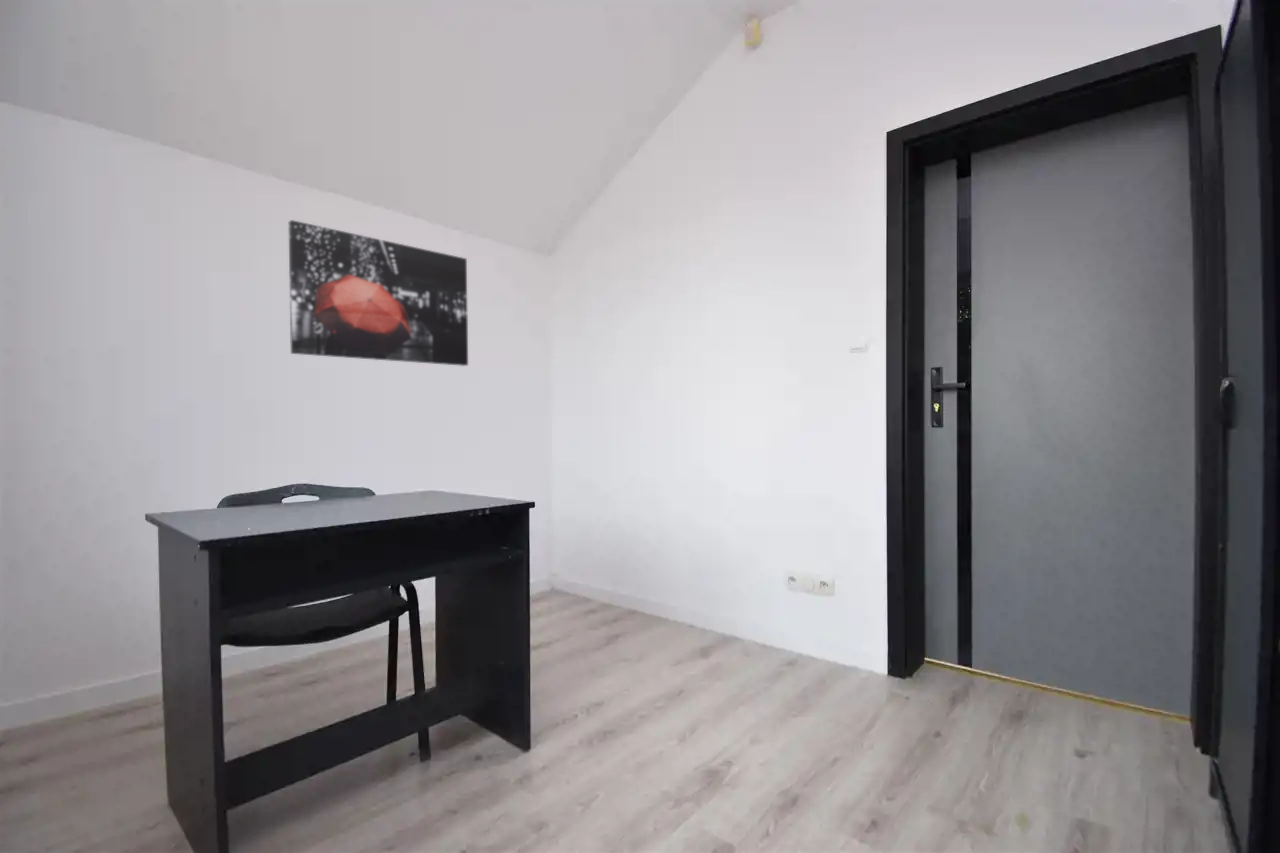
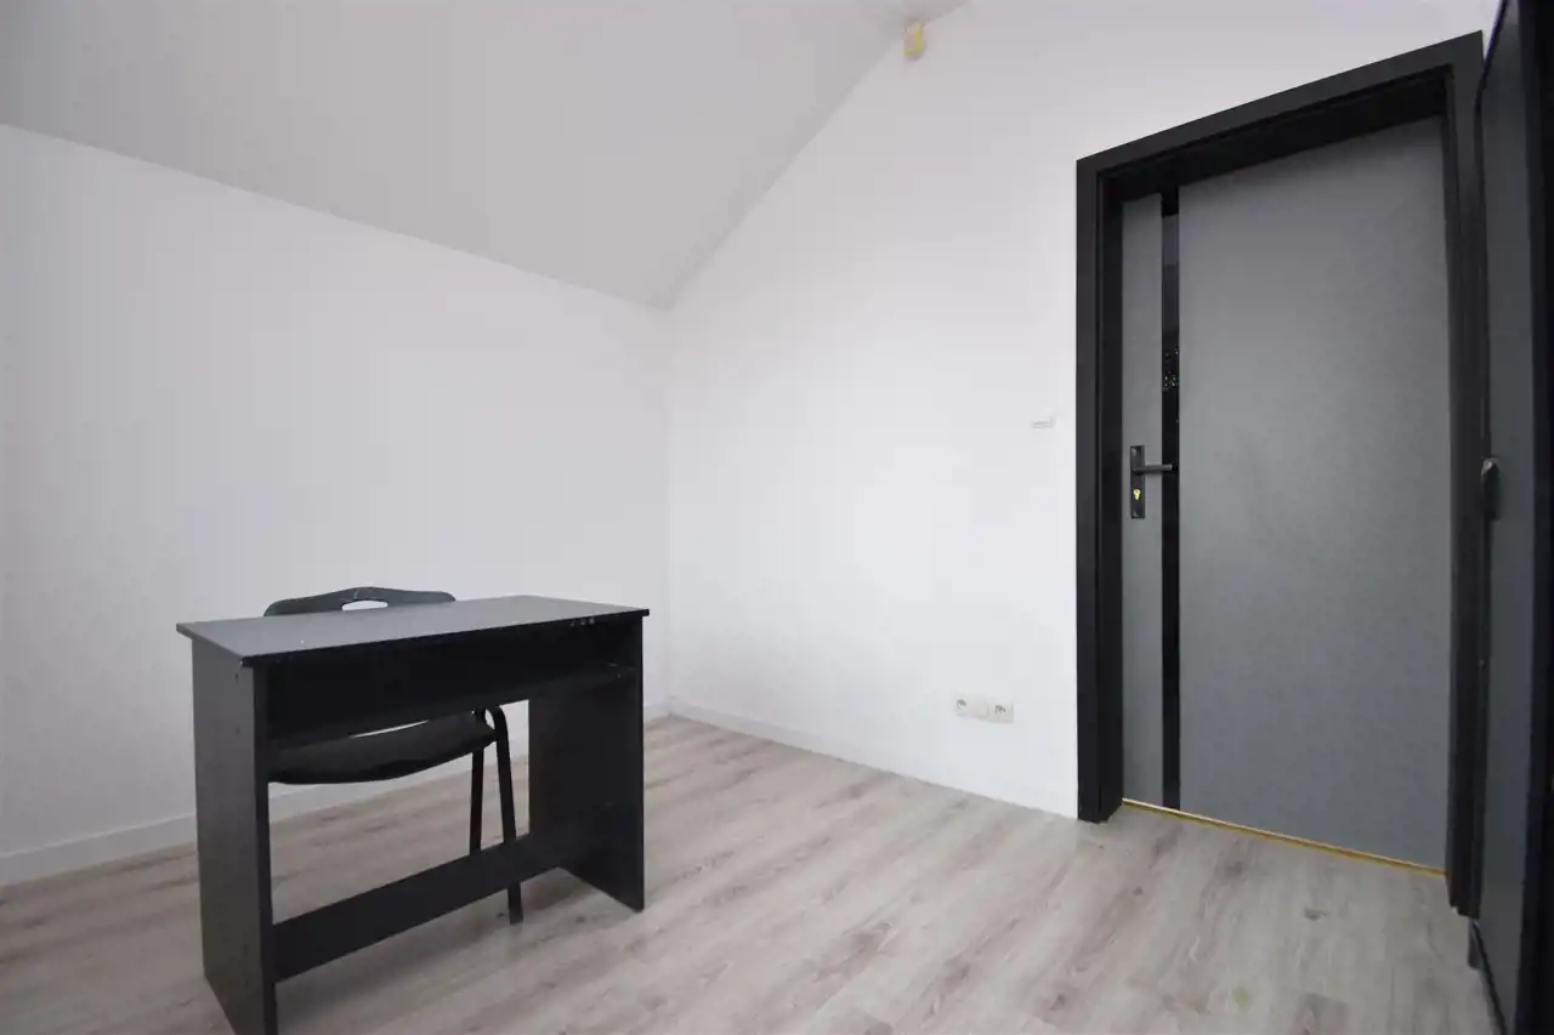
- wall art (387, 301)
